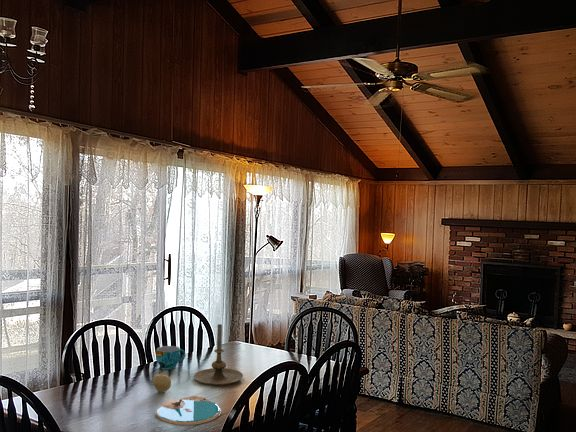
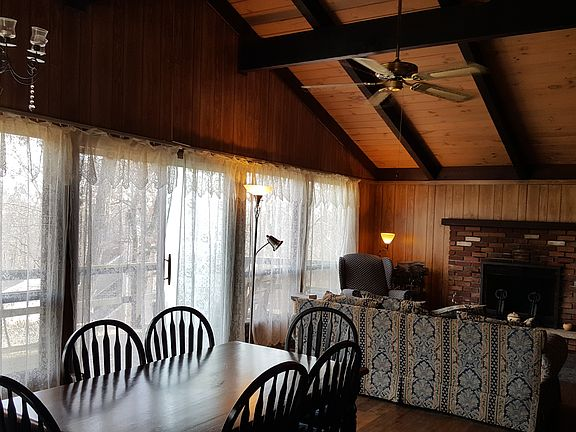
- fruit (161, 381)
- cup (169, 357)
- plate (188, 406)
- candle holder (219, 351)
